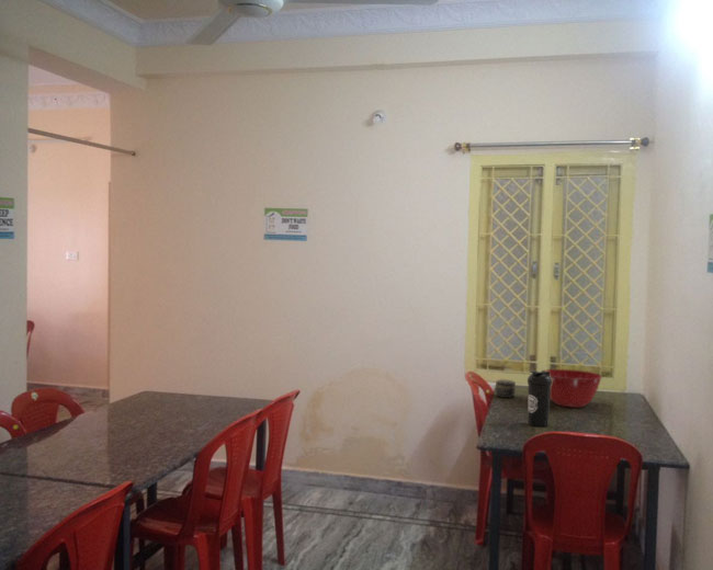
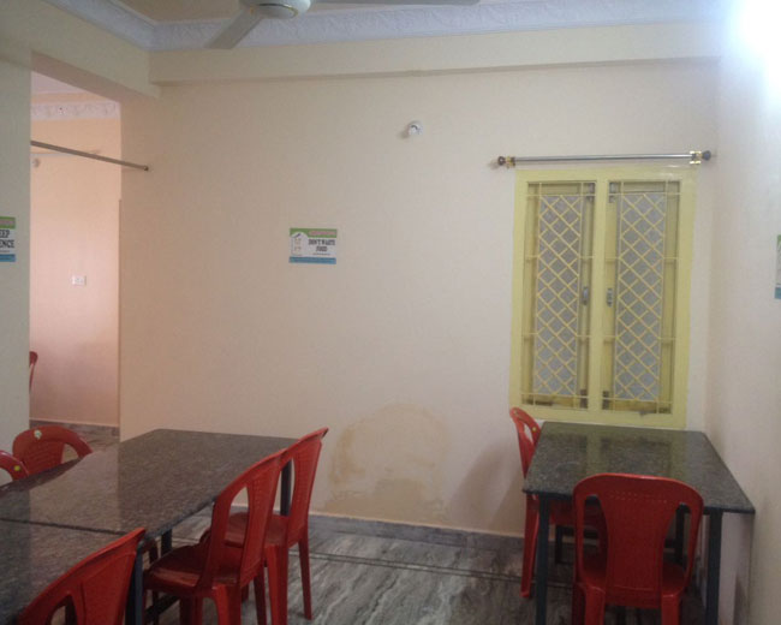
- mixing bowl (570, 388)
- water bottle (539, 397)
- jar (505, 388)
